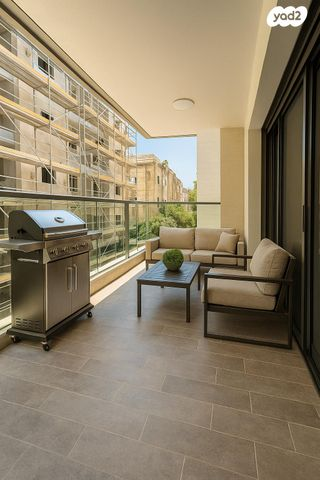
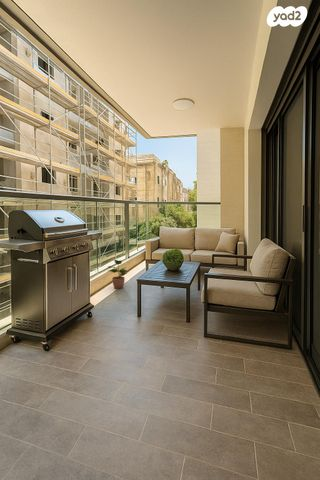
+ potted plant (117, 271)
